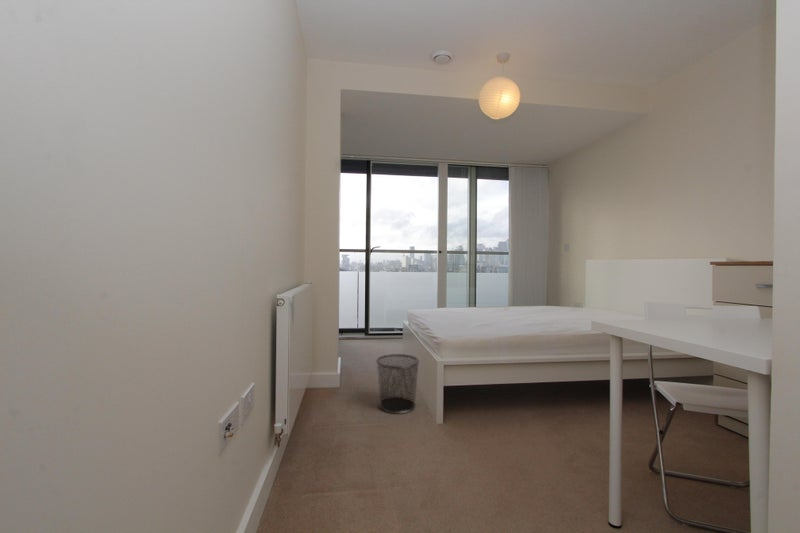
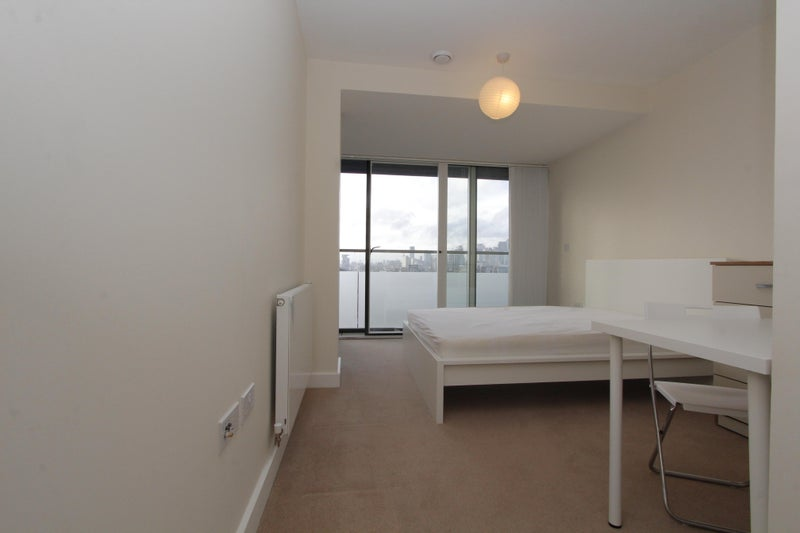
- waste bin (397, 382)
